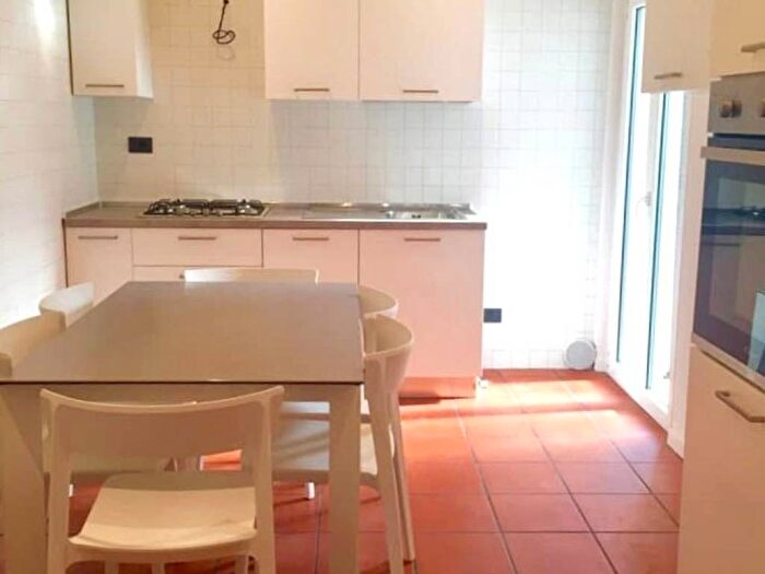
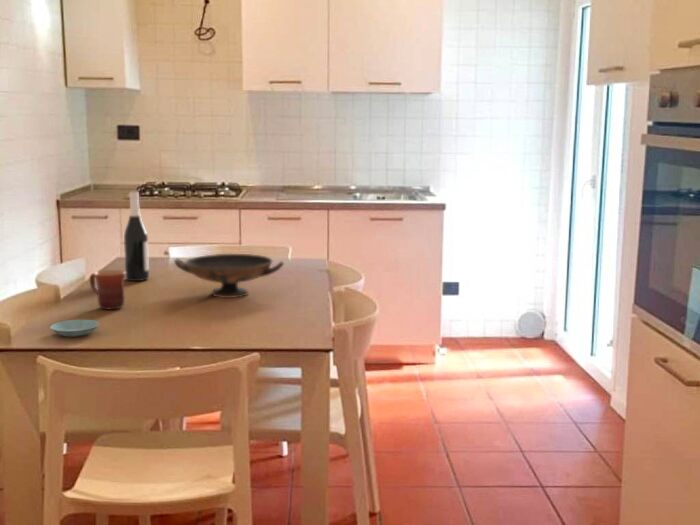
+ mug (106, 289)
+ decorative bowl (229, 277)
+ saucer (75, 329)
+ wine bottle (135, 235)
